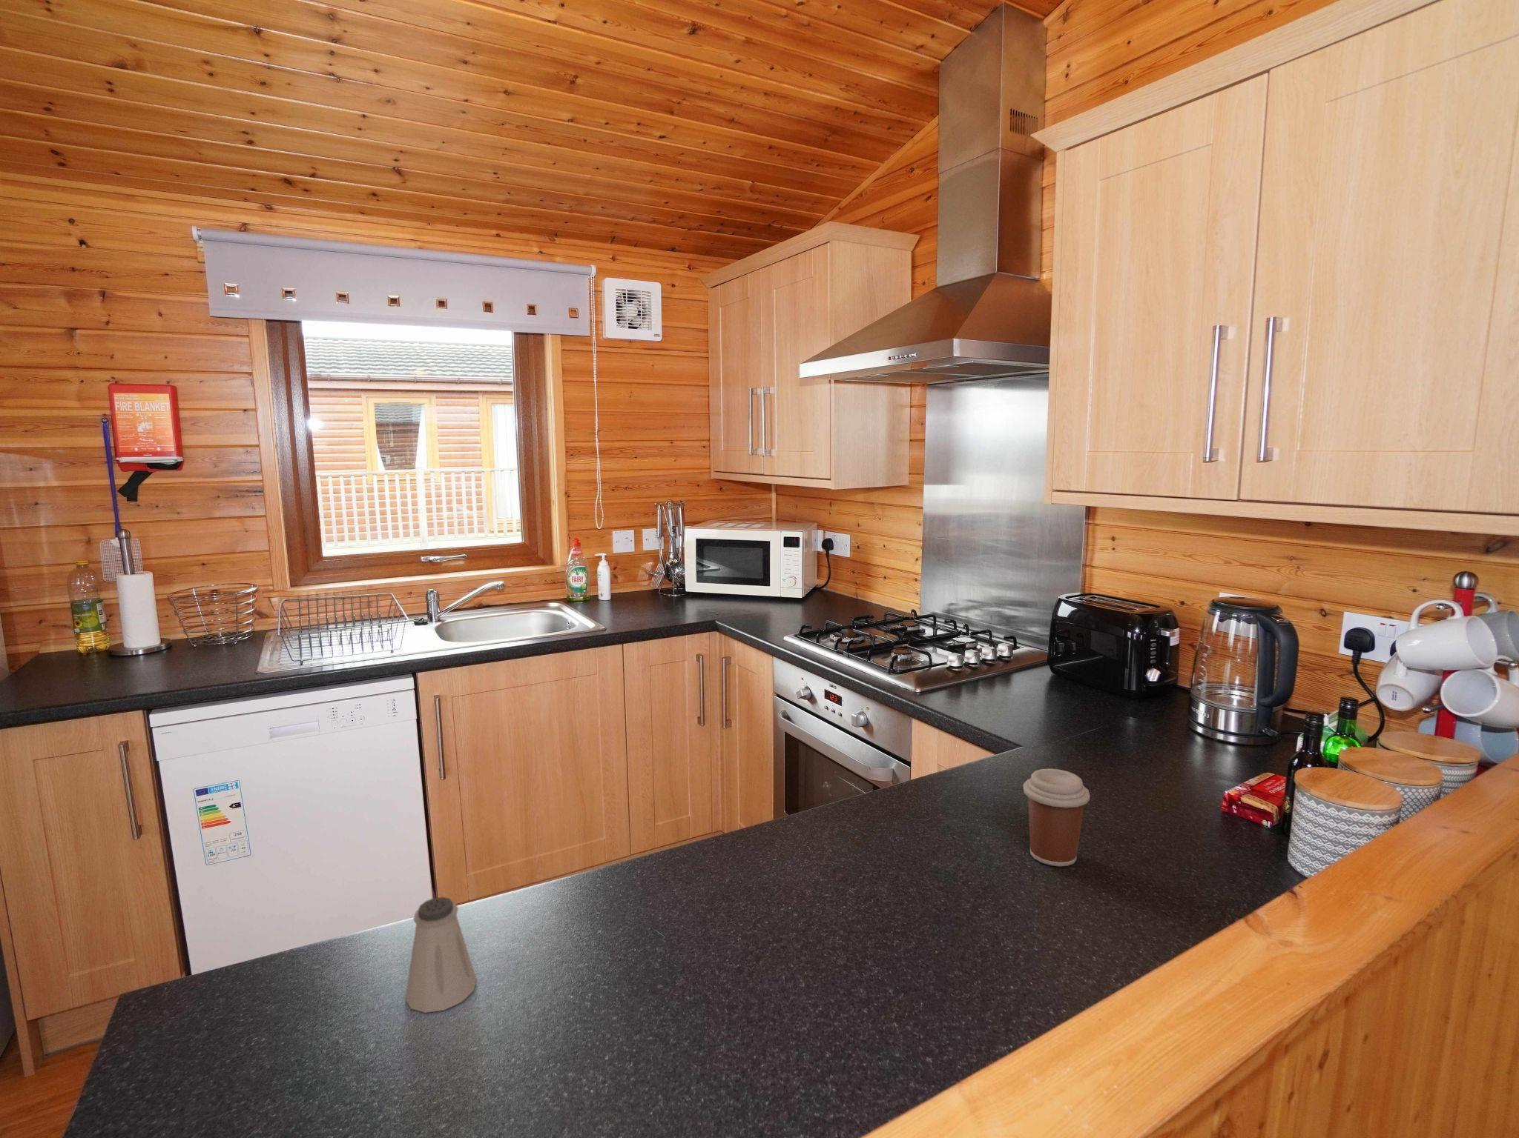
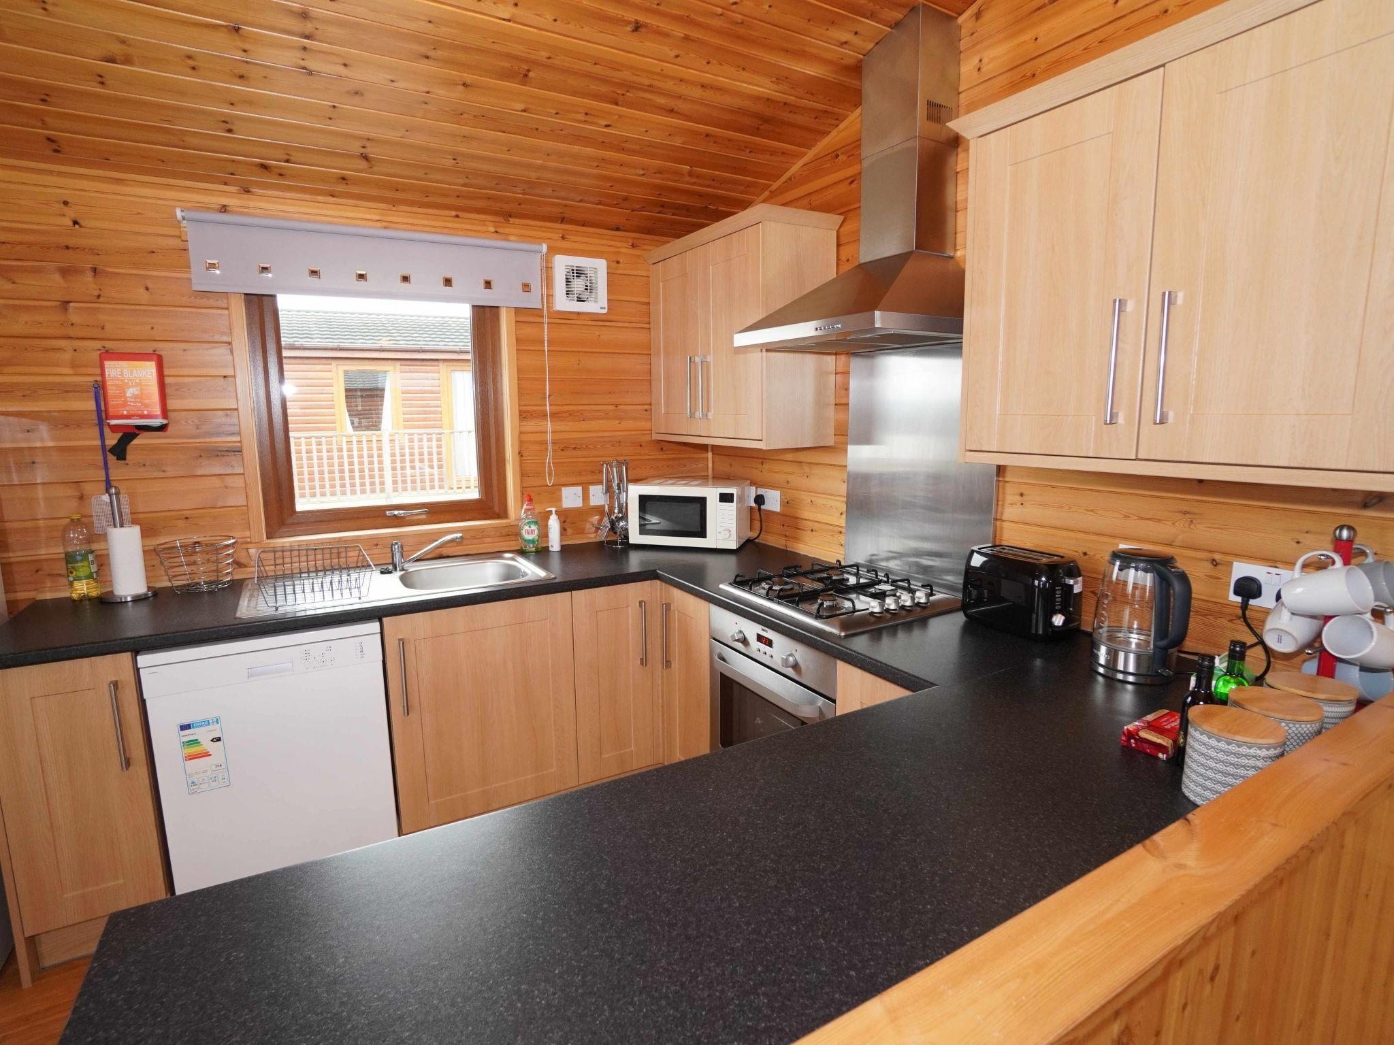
- saltshaker (438, 948)
- coffee cup (1055, 816)
